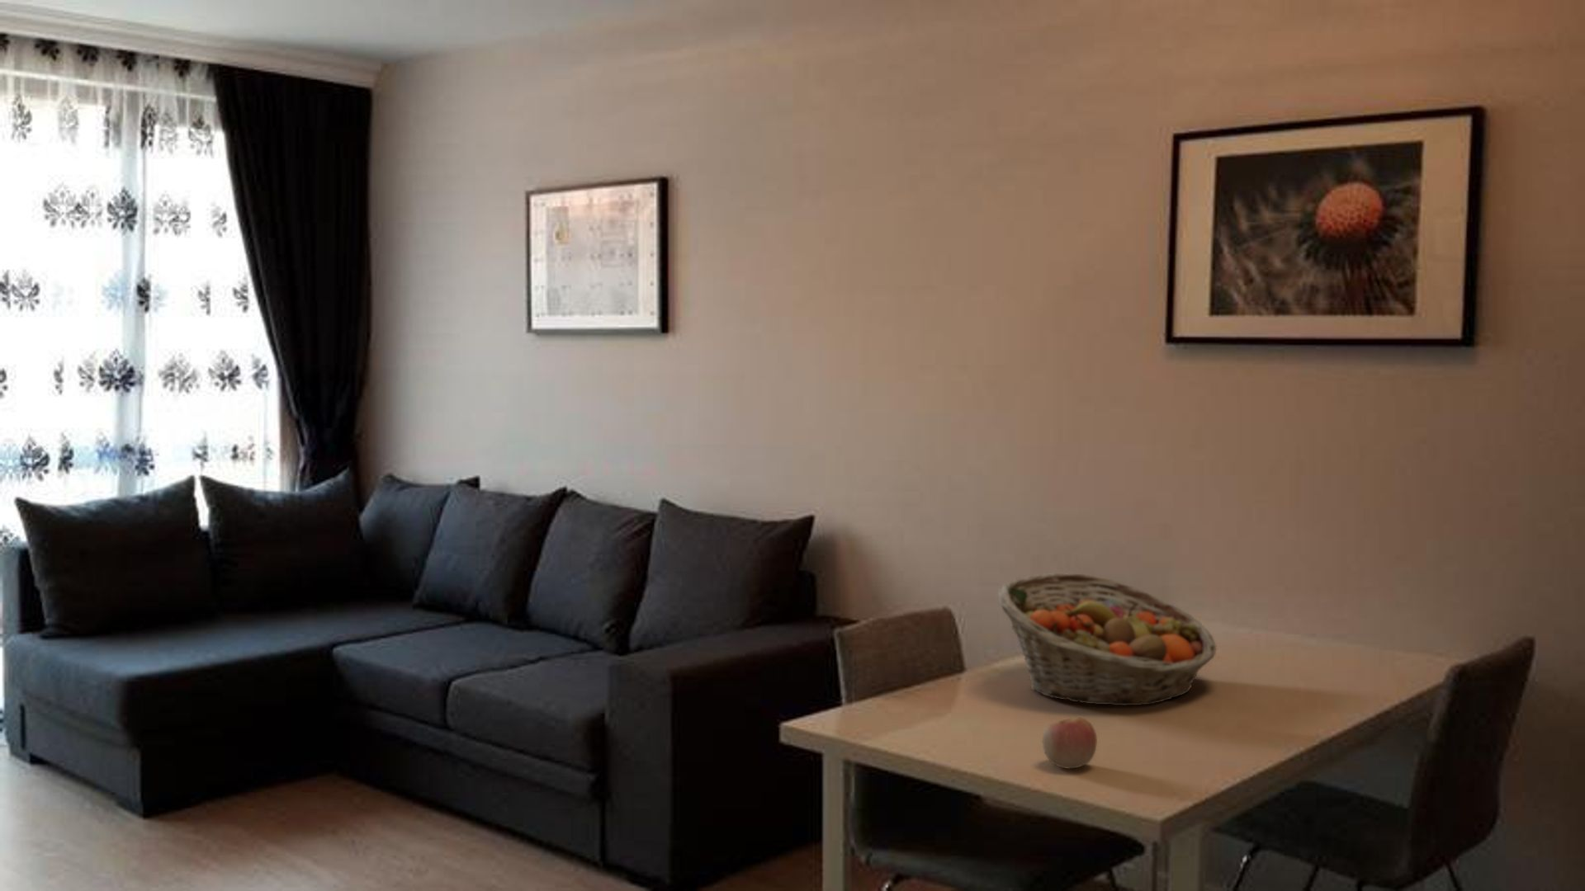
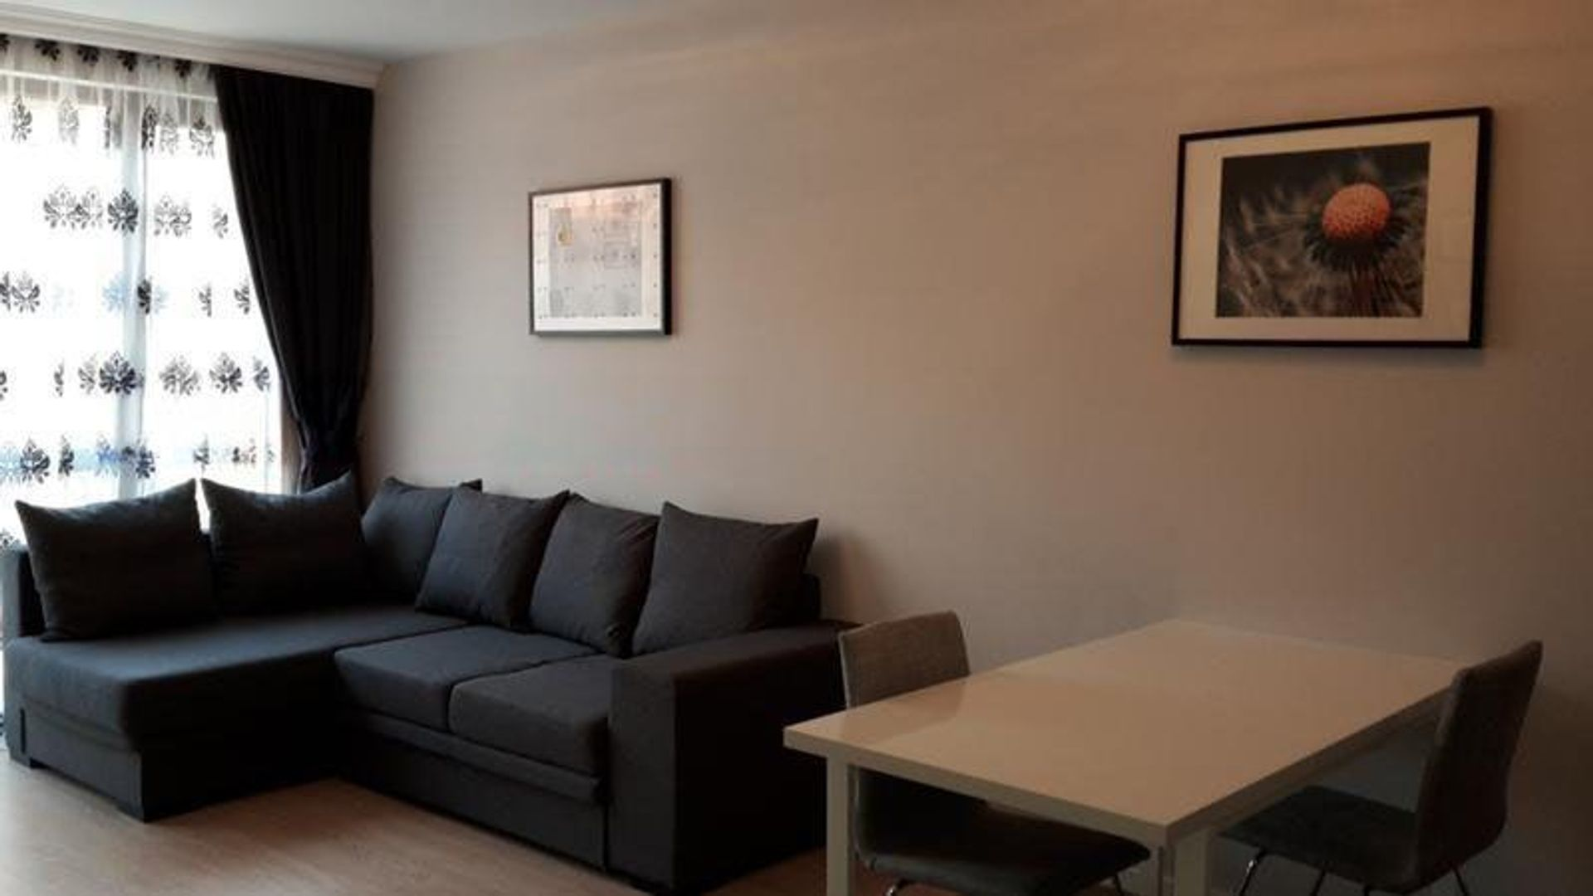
- apple (1068, 741)
- fruit basket (1105, 636)
